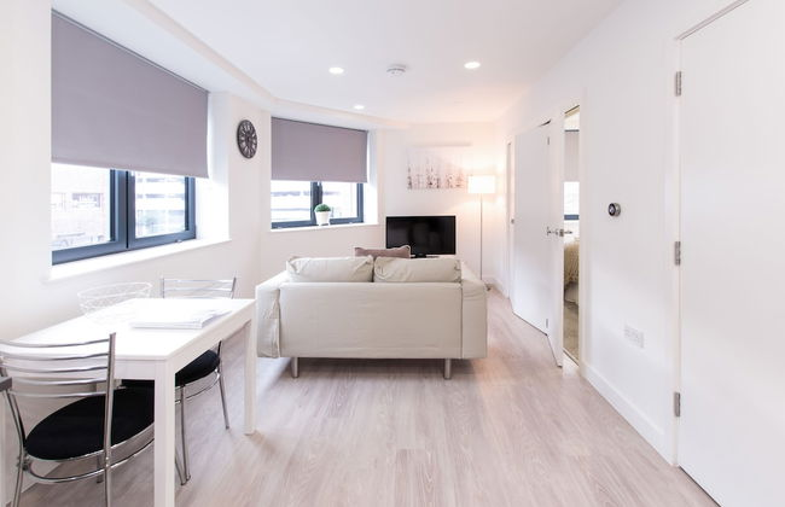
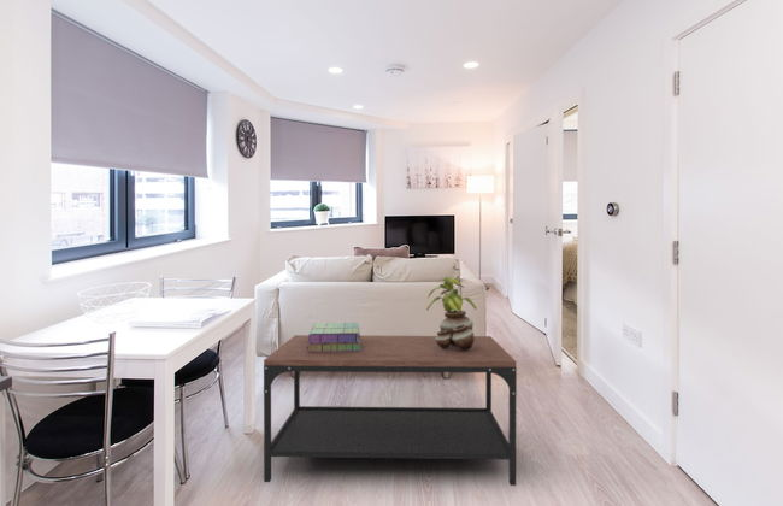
+ stack of books (335, 335)
+ potted plant (451, 311)
+ coffee table (390, 407)
